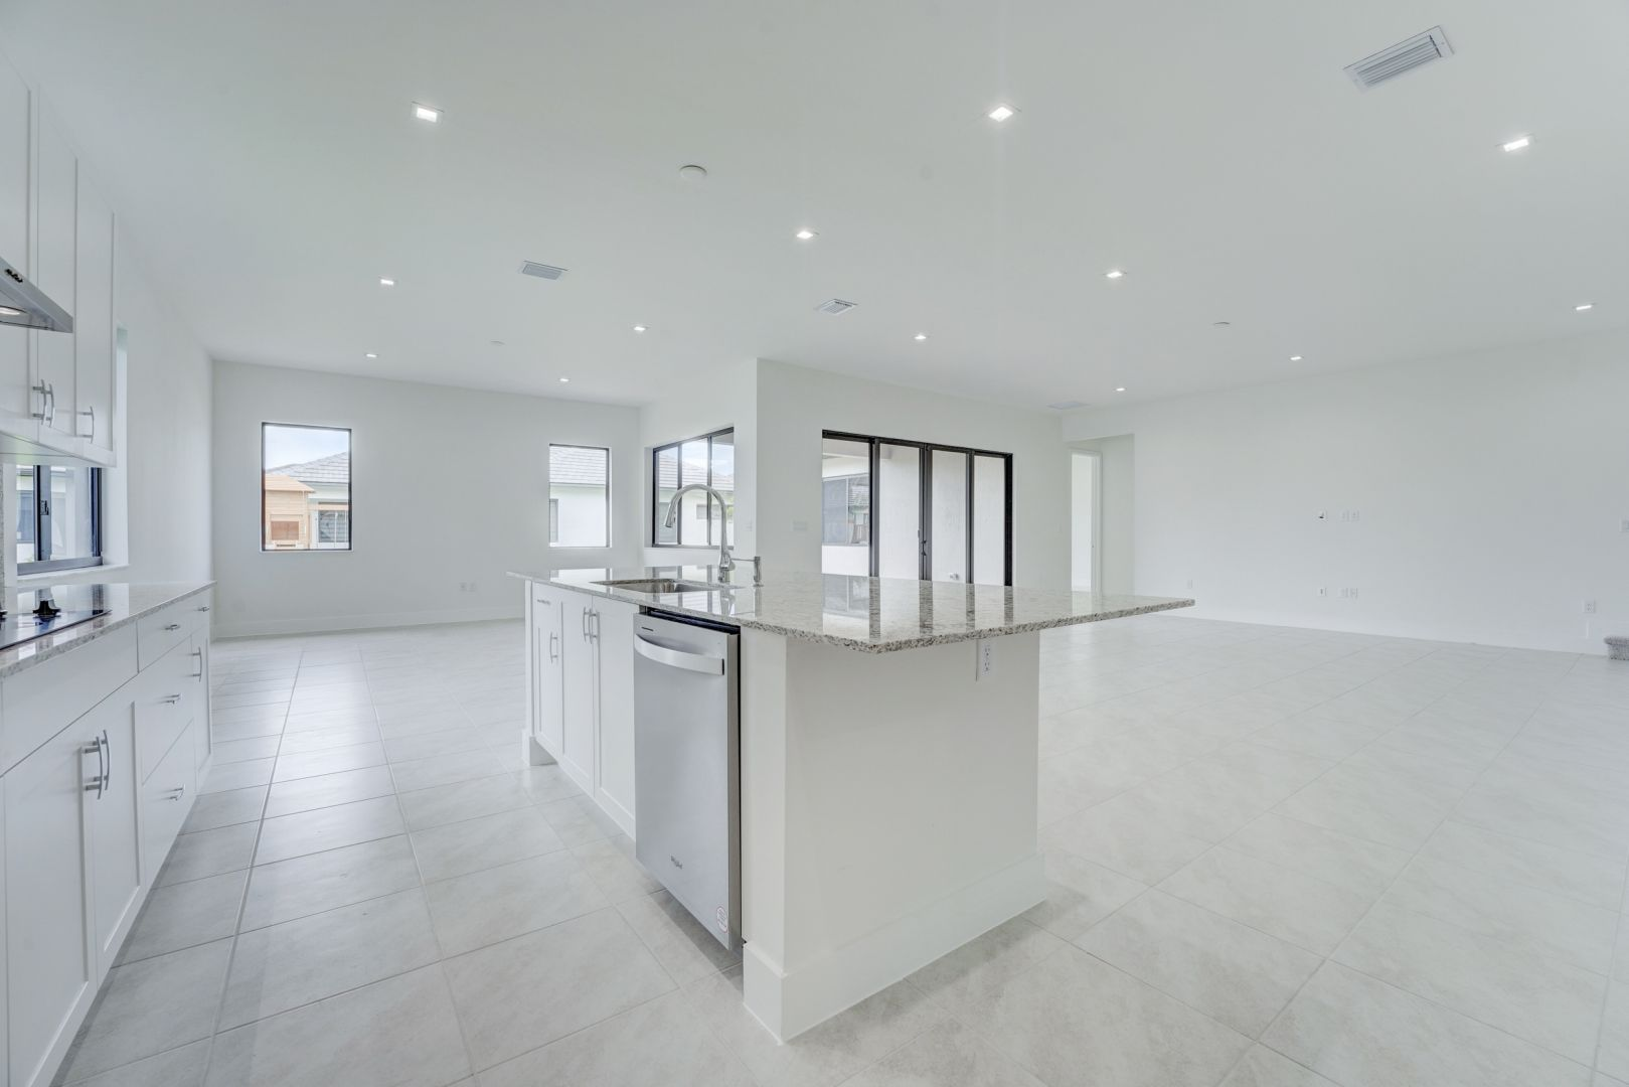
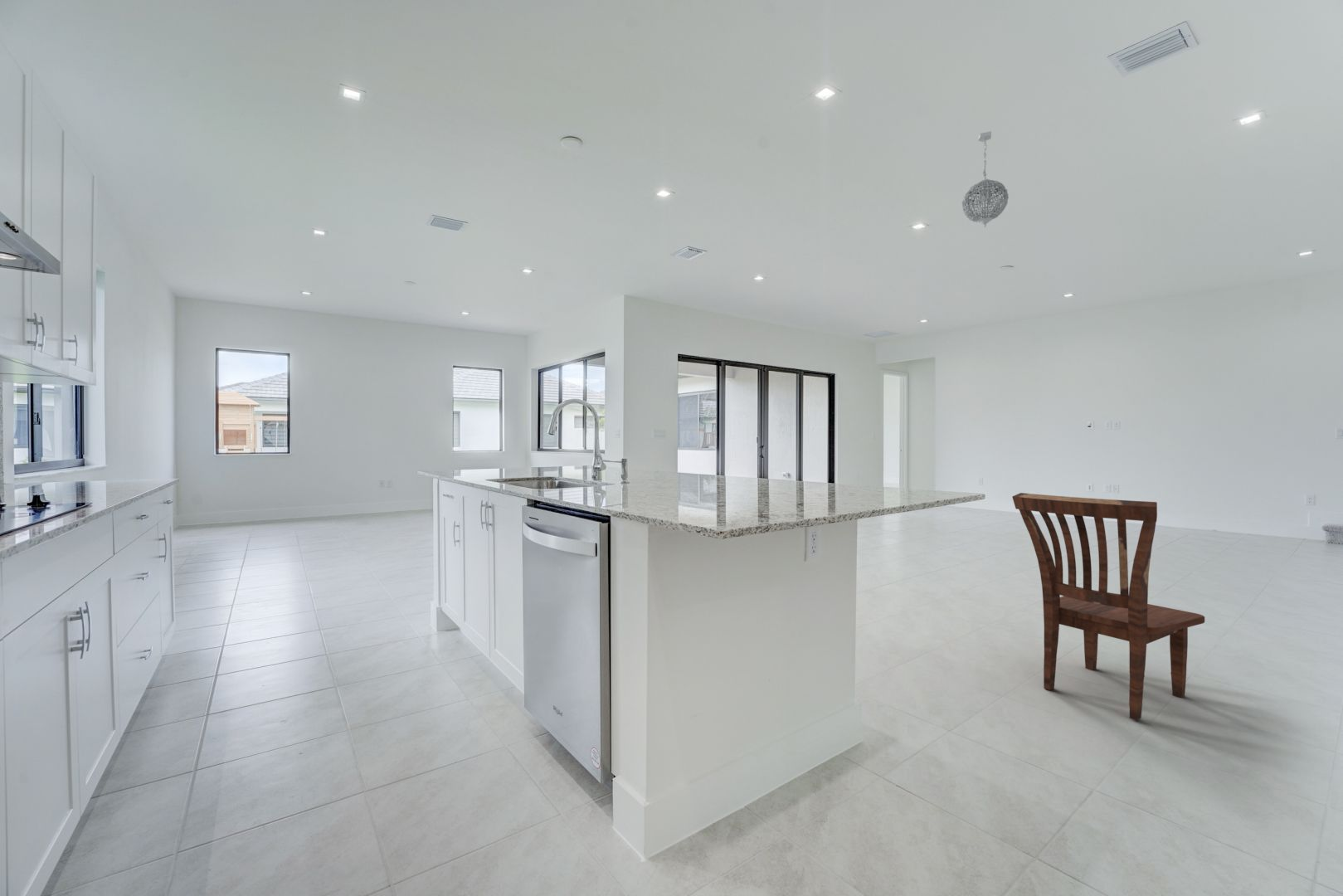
+ pendant light (985, 181)
+ dining chair (1108, 594)
